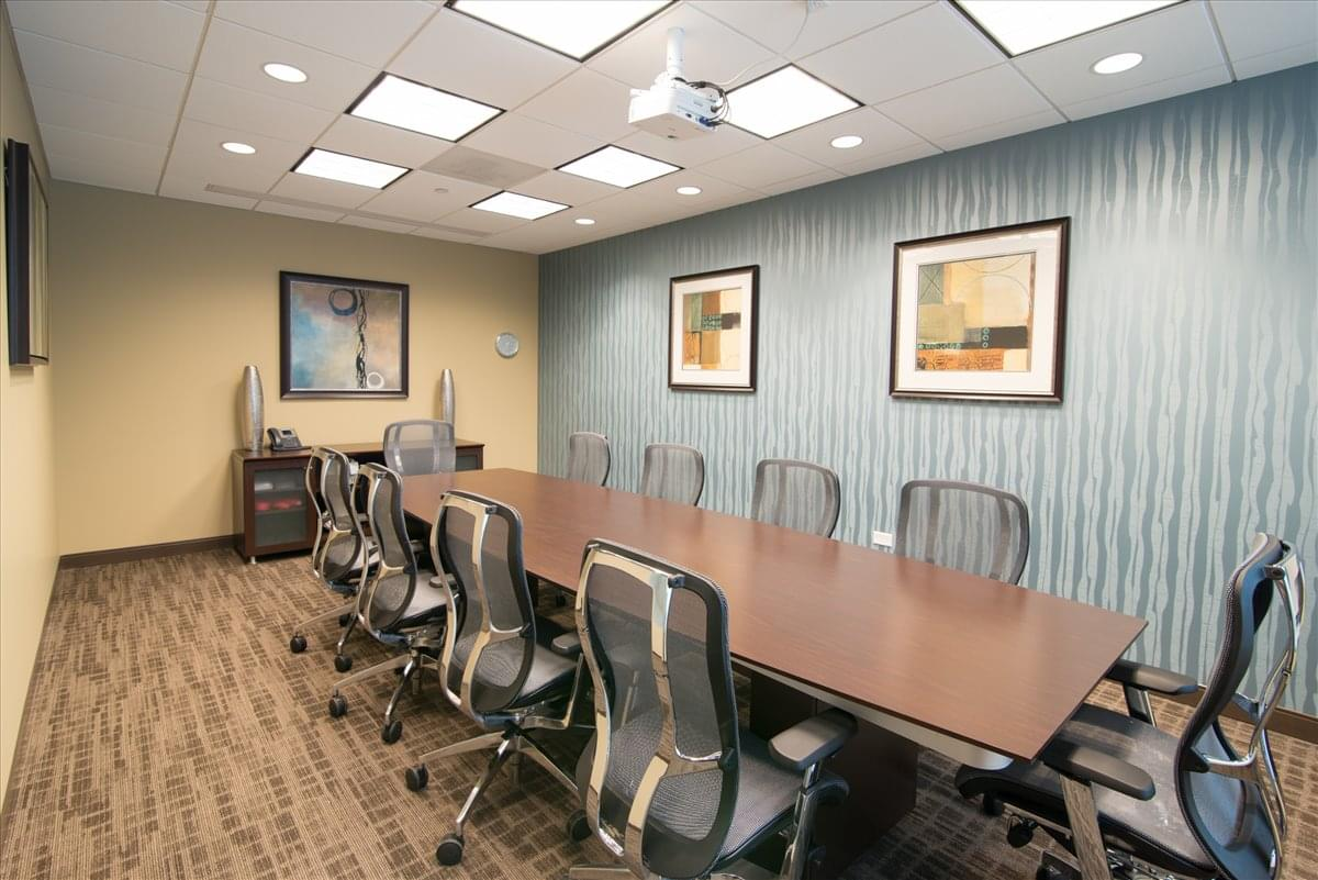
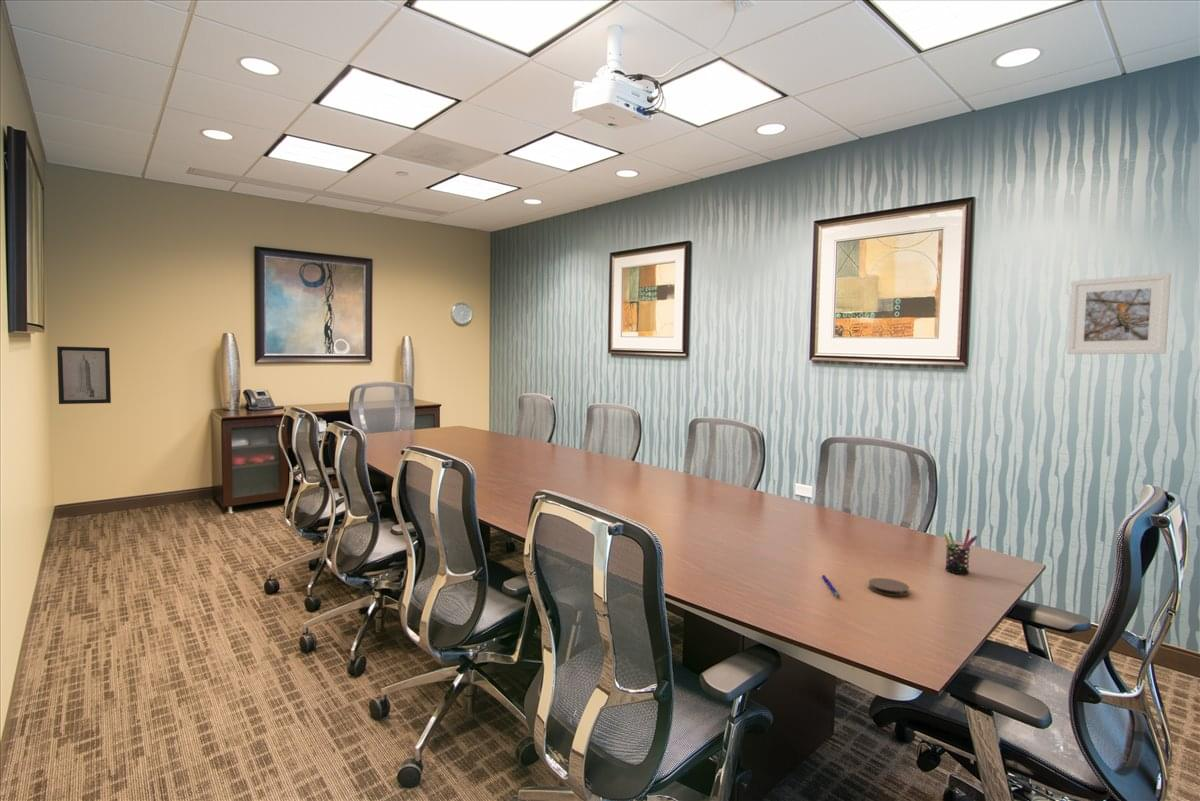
+ coaster (888, 586)
+ pen (830, 585)
+ wall art (84, 375)
+ pen holder (957, 549)
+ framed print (1116, 315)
